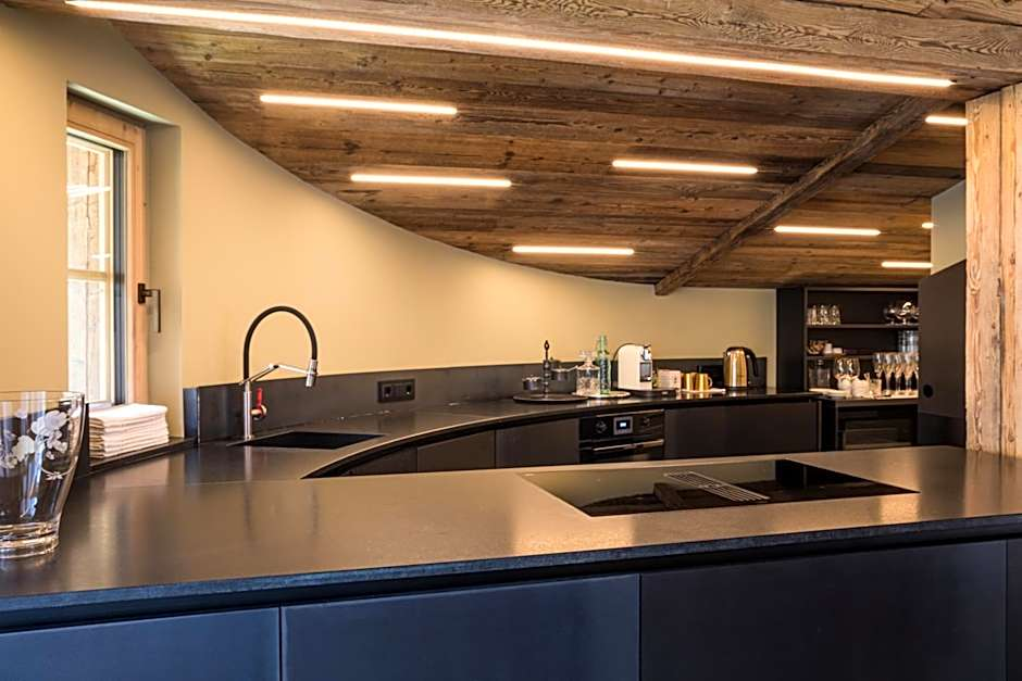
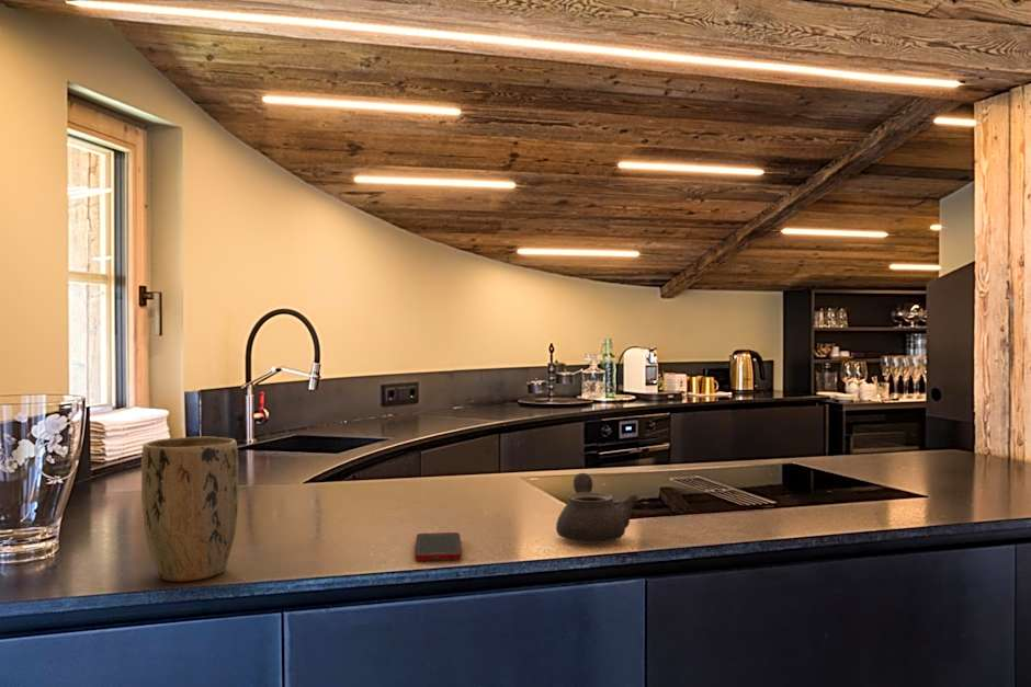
+ teapot (592, 506)
+ cell phone (438, 546)
+ plant pot (190, 506)
